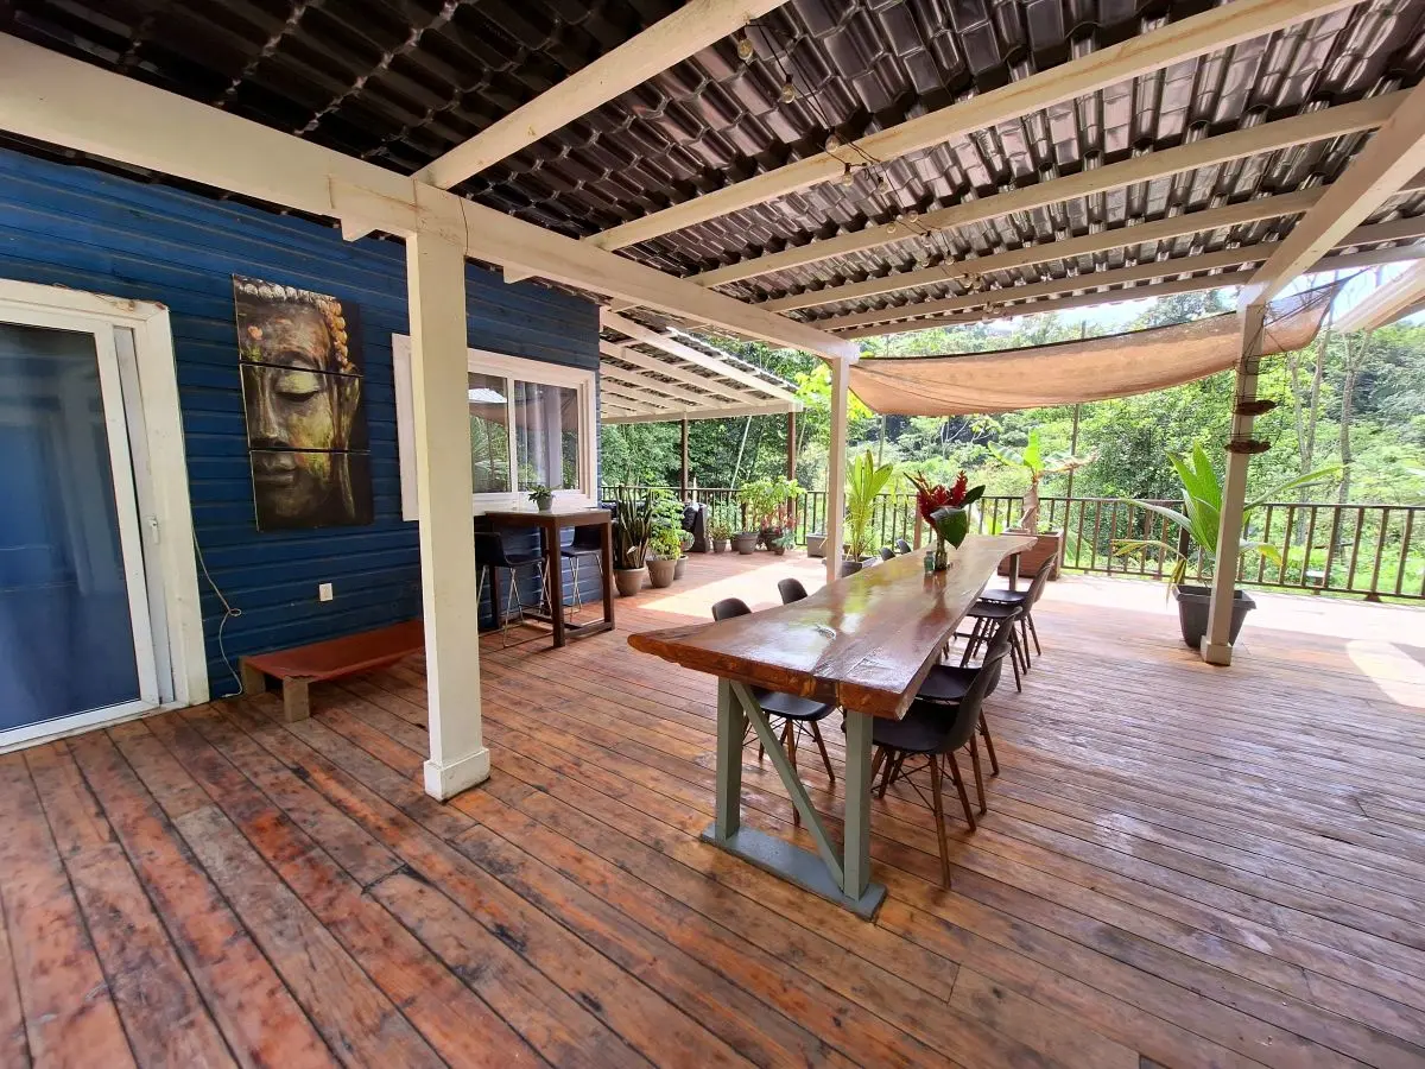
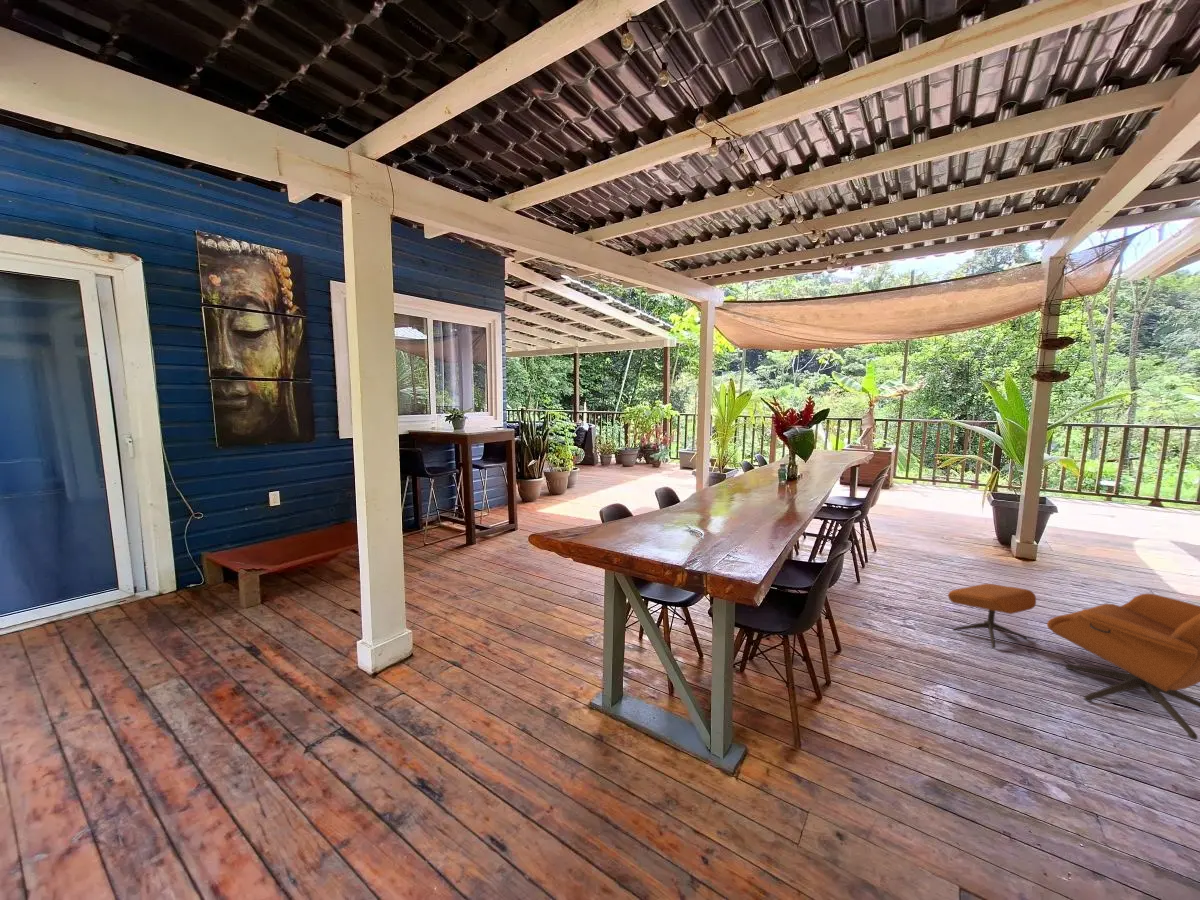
+ lounge chair (1096, 606)
